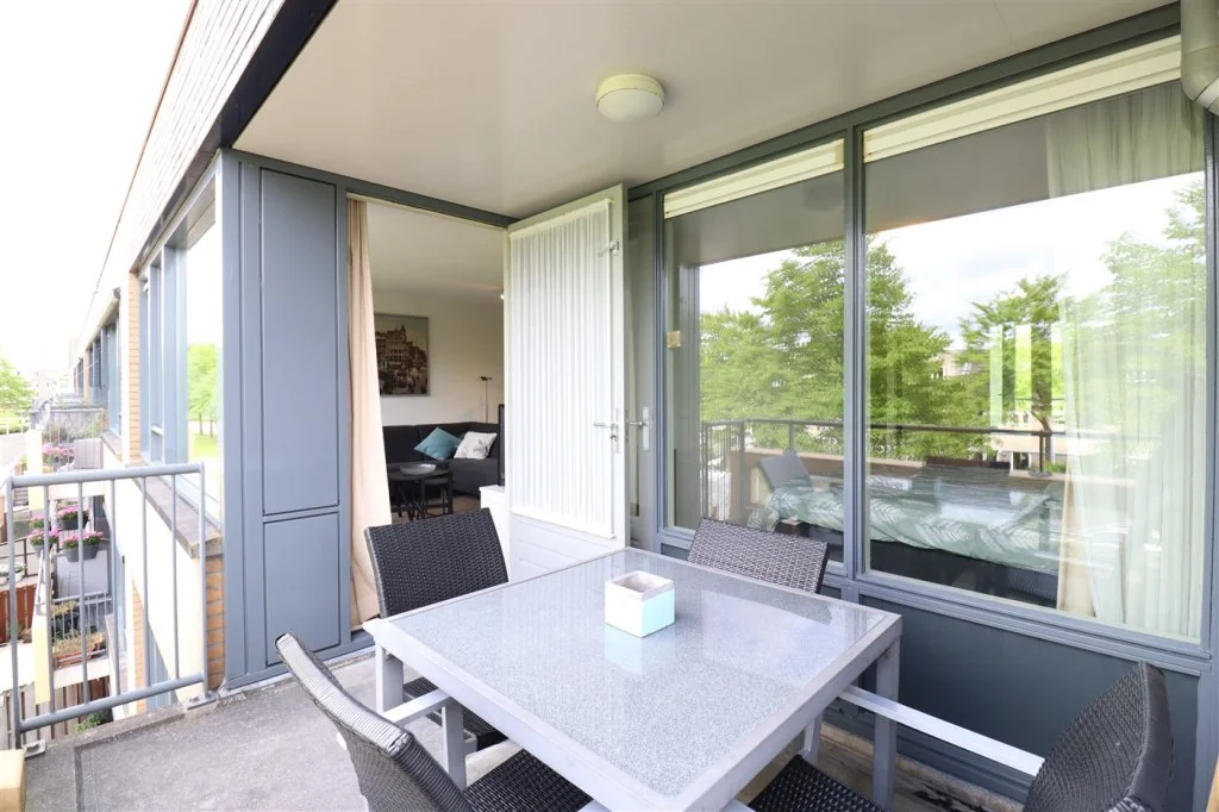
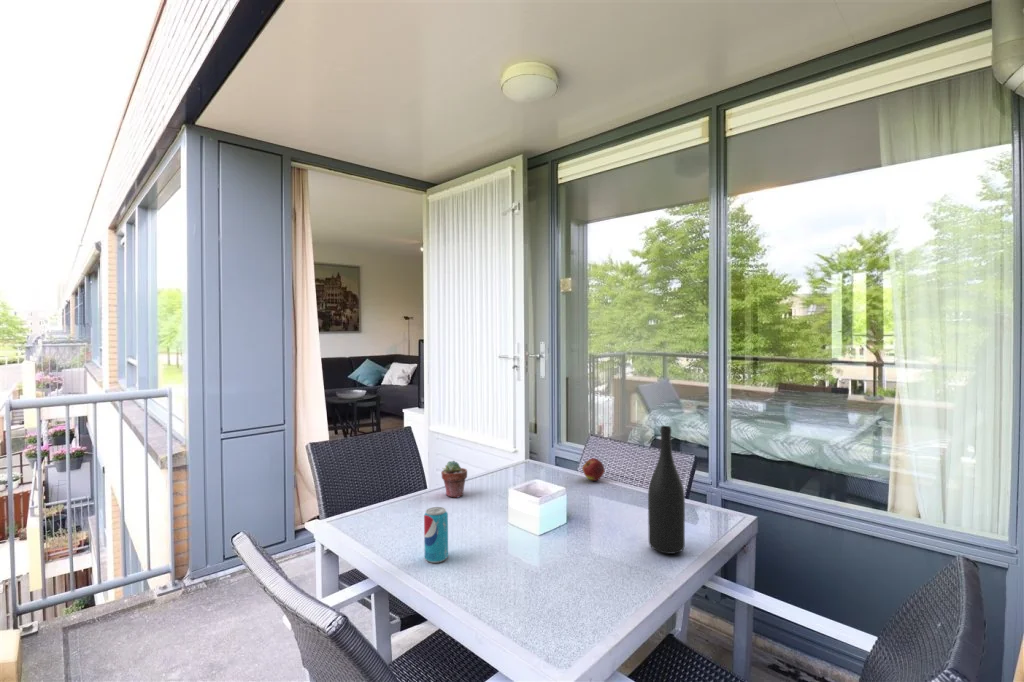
+ potted succulent (454, 477)
+ beverage can (436, 534)
+ apple (593, 469)
+ wine bottle (666, 488)
